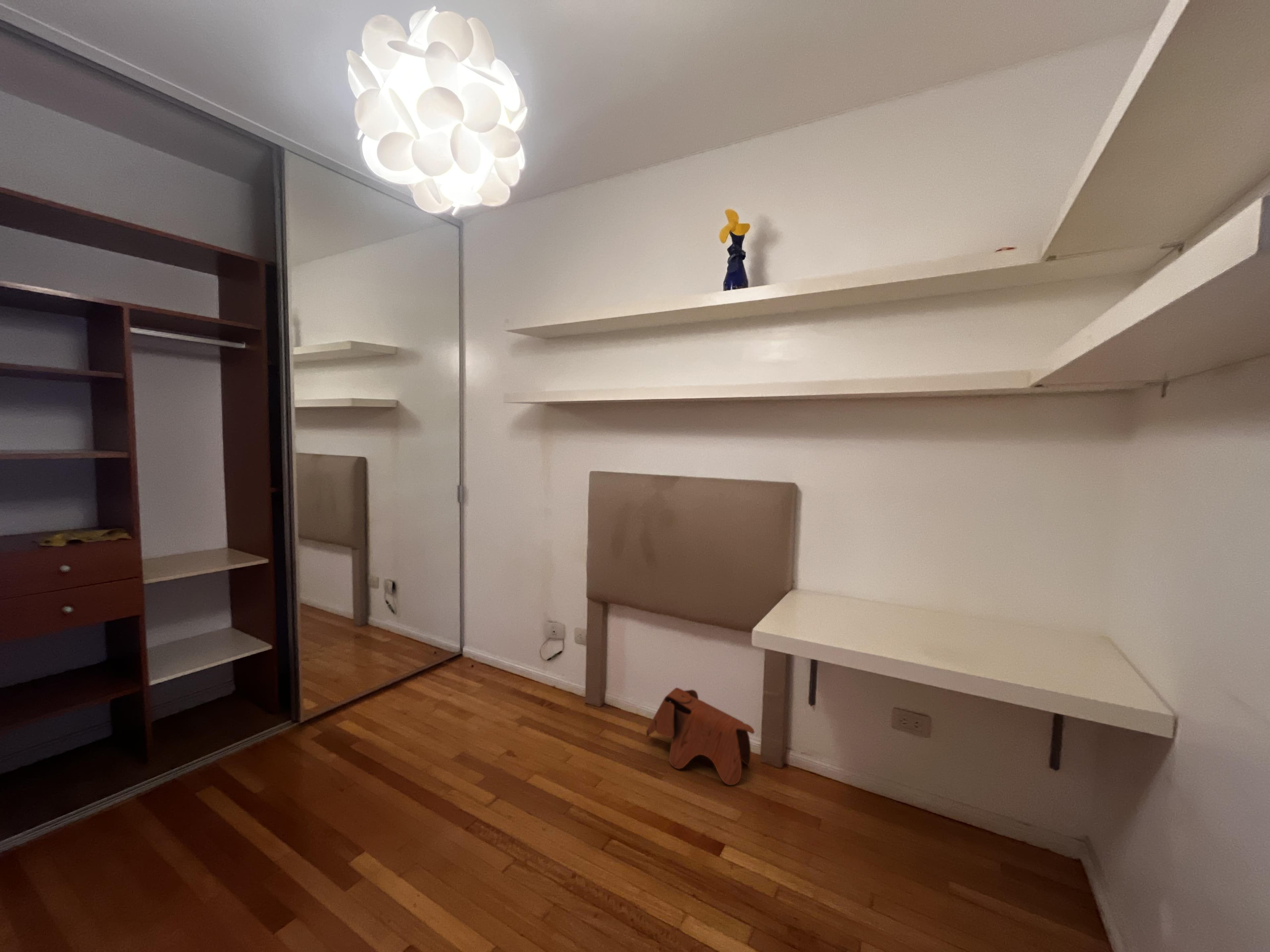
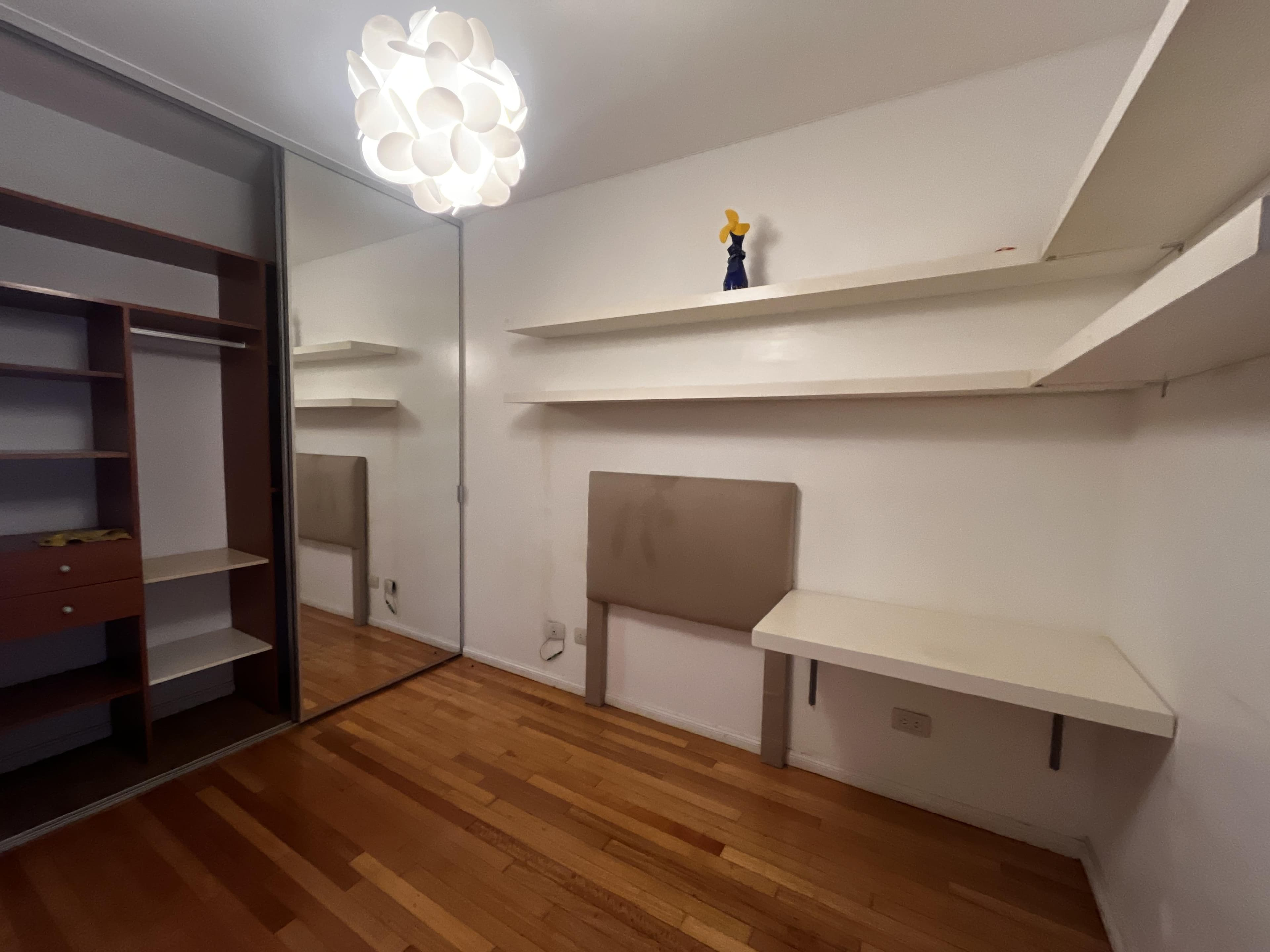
- toy elephant (698, 729)
